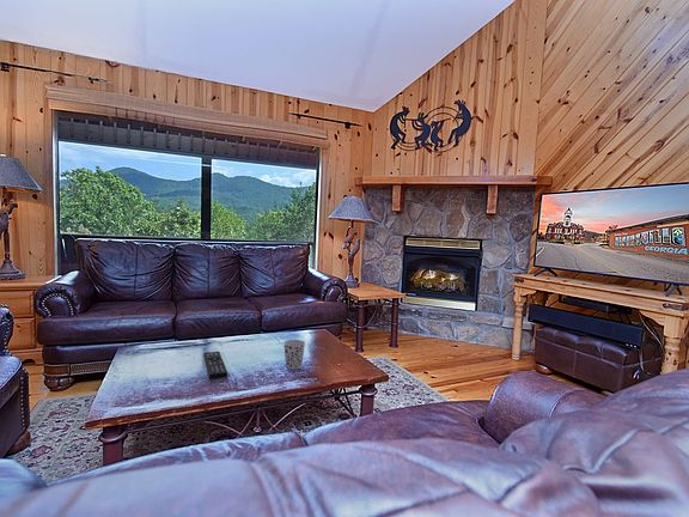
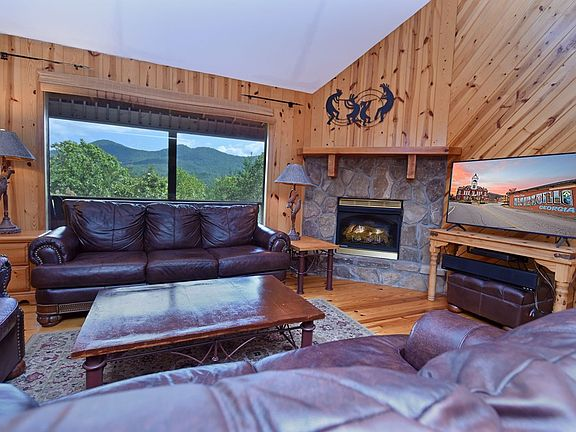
- remote control (214, 363)
- cup (293, 354)
